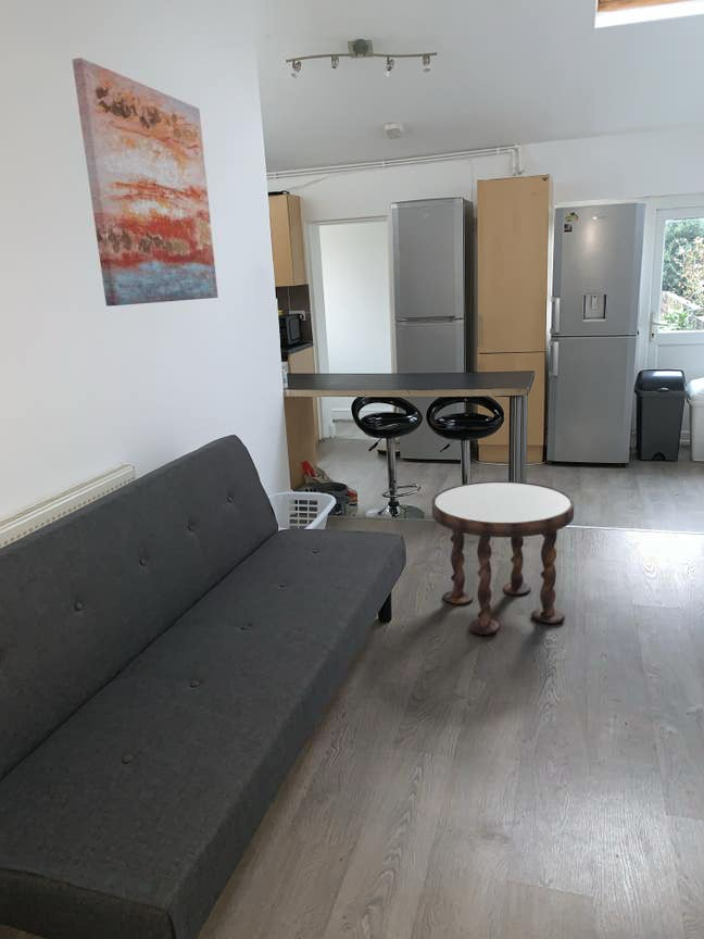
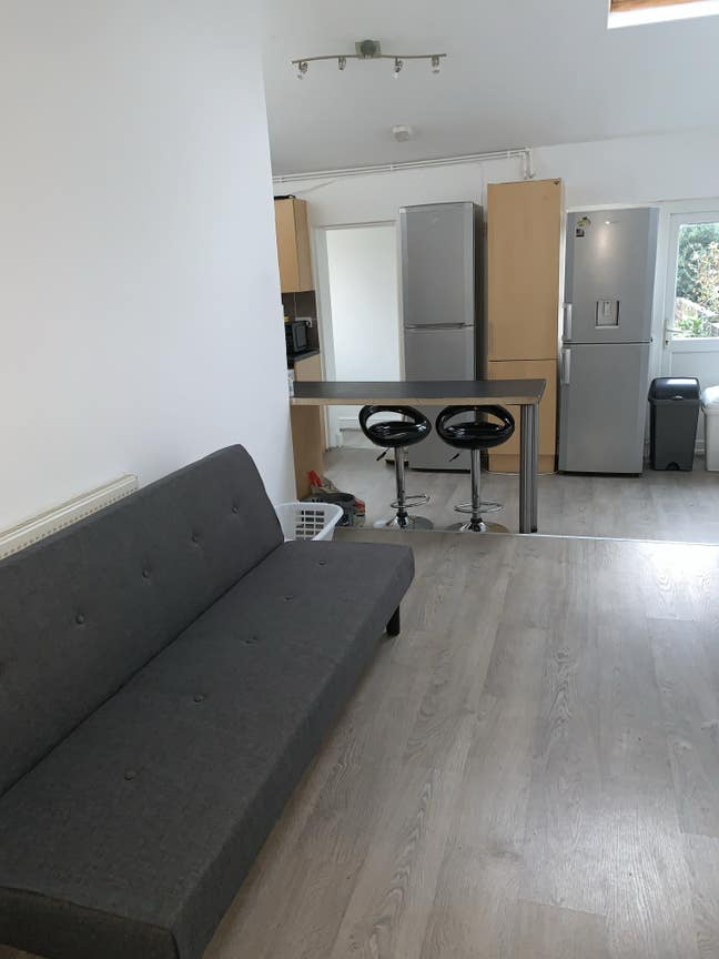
- side table (511, 559)
- wall art (156, 198)
